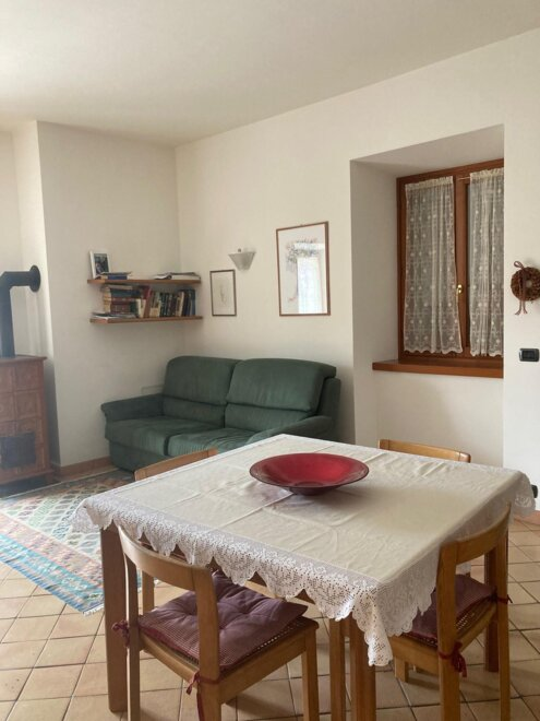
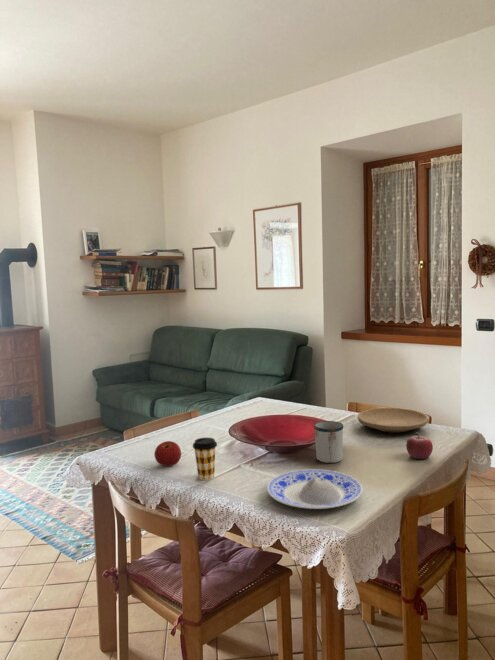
+ coffee cup (205, 459)
+ plate (314, 486)
+ mug (329, 440)
+ plate (392, 421)
+ fruit (419, 444)
+ apple (167, 453)
